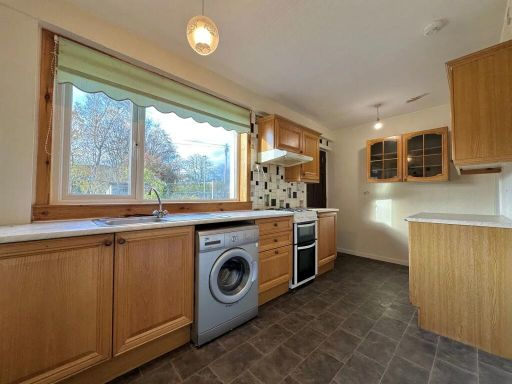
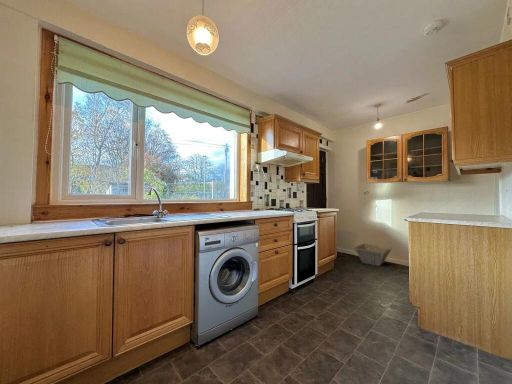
+ basket (372, 255)
